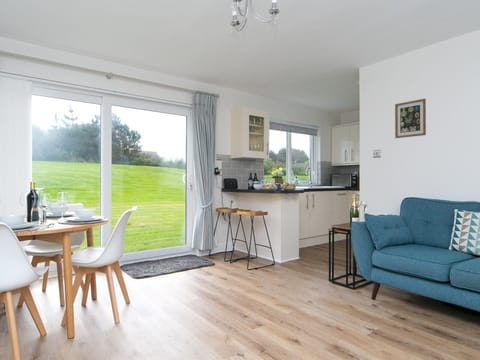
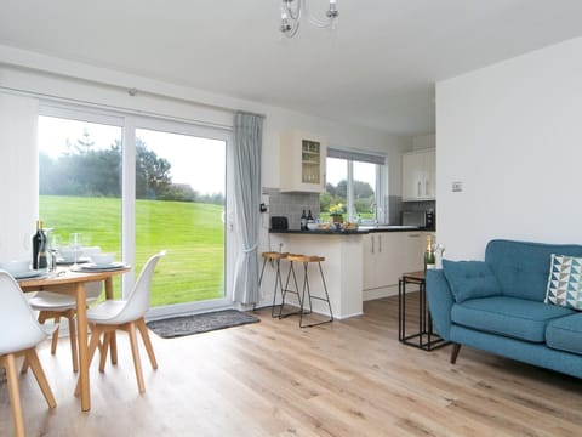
- wall art (409, 119)
